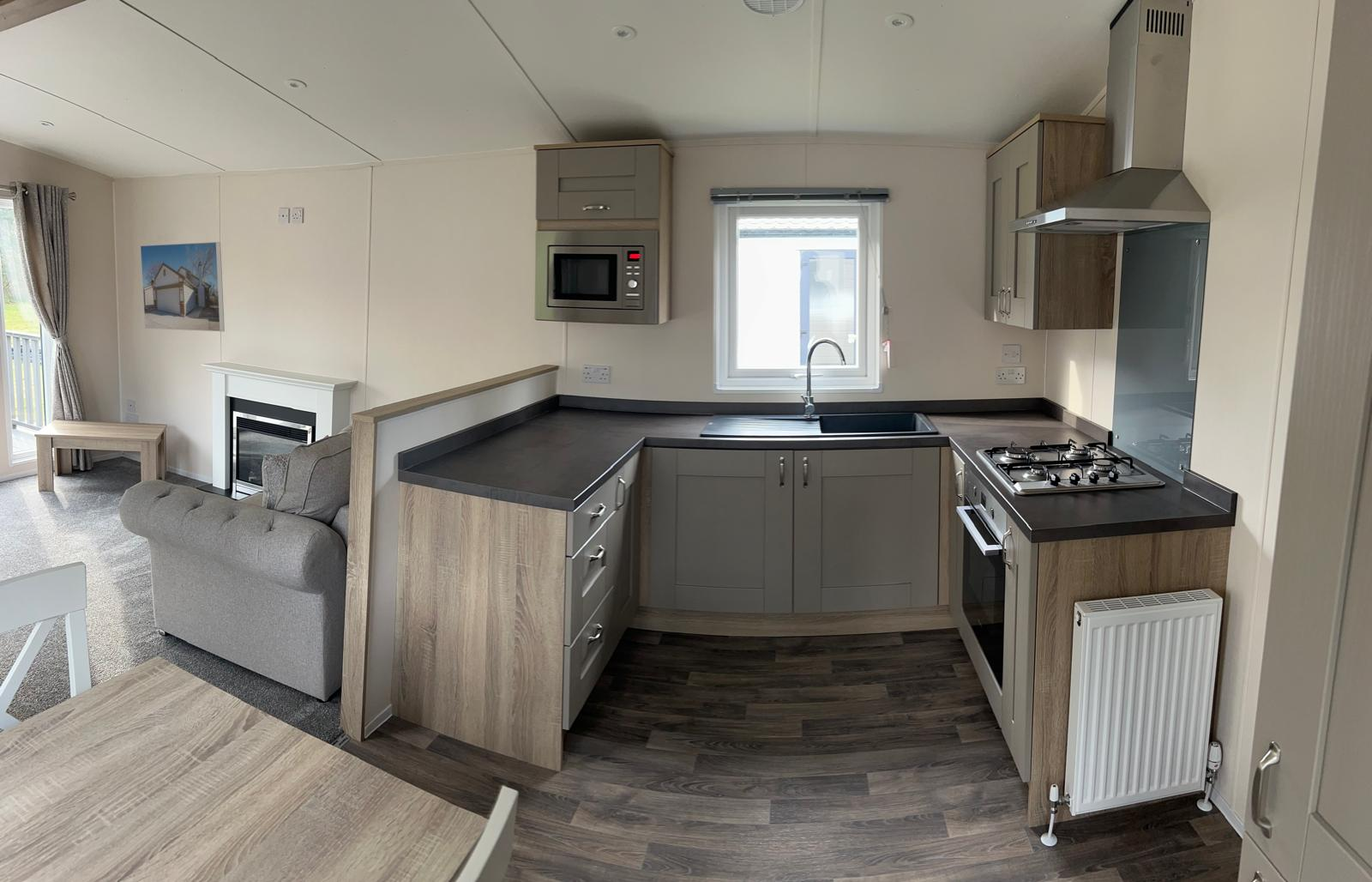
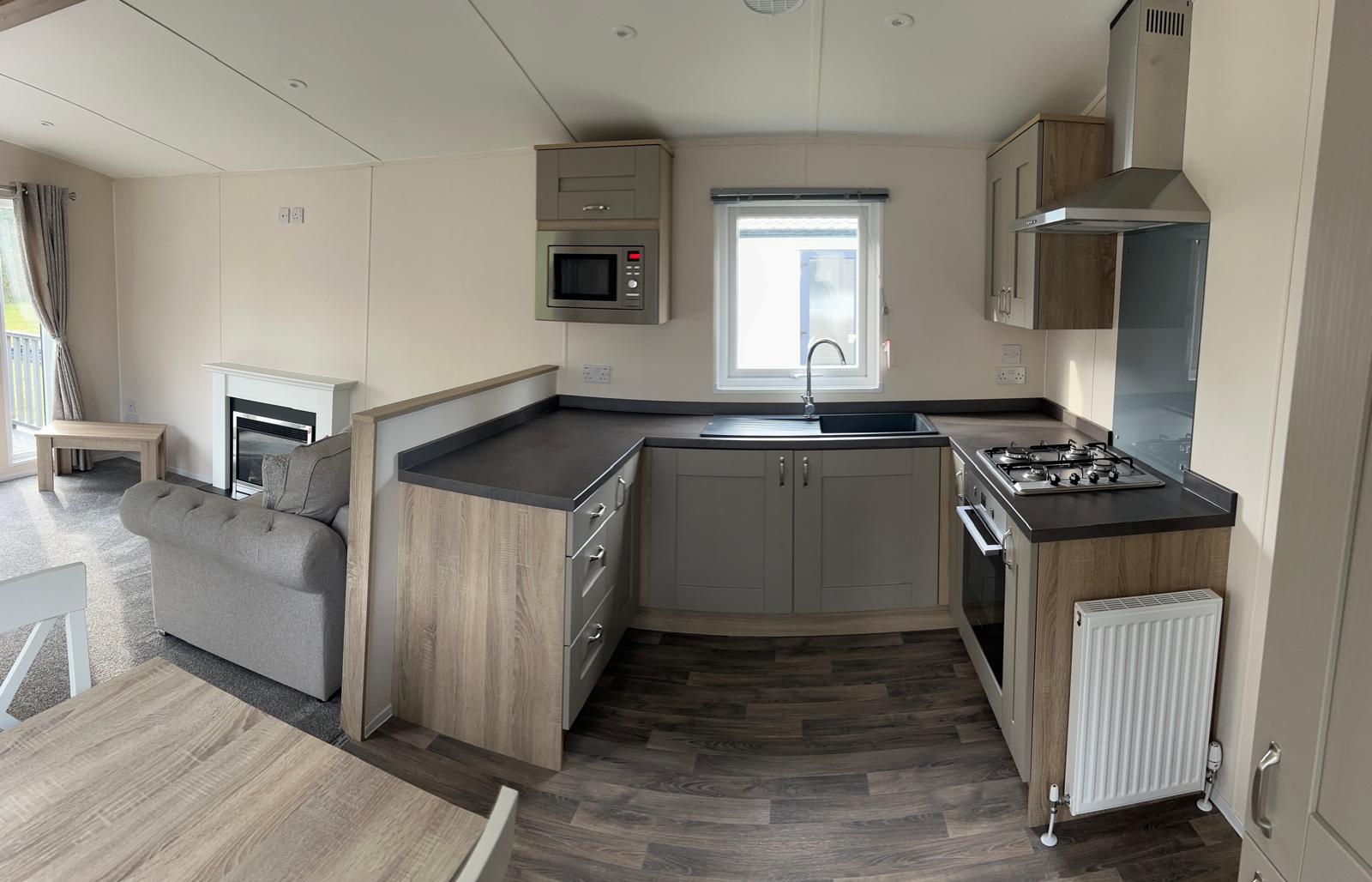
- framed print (181, 287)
